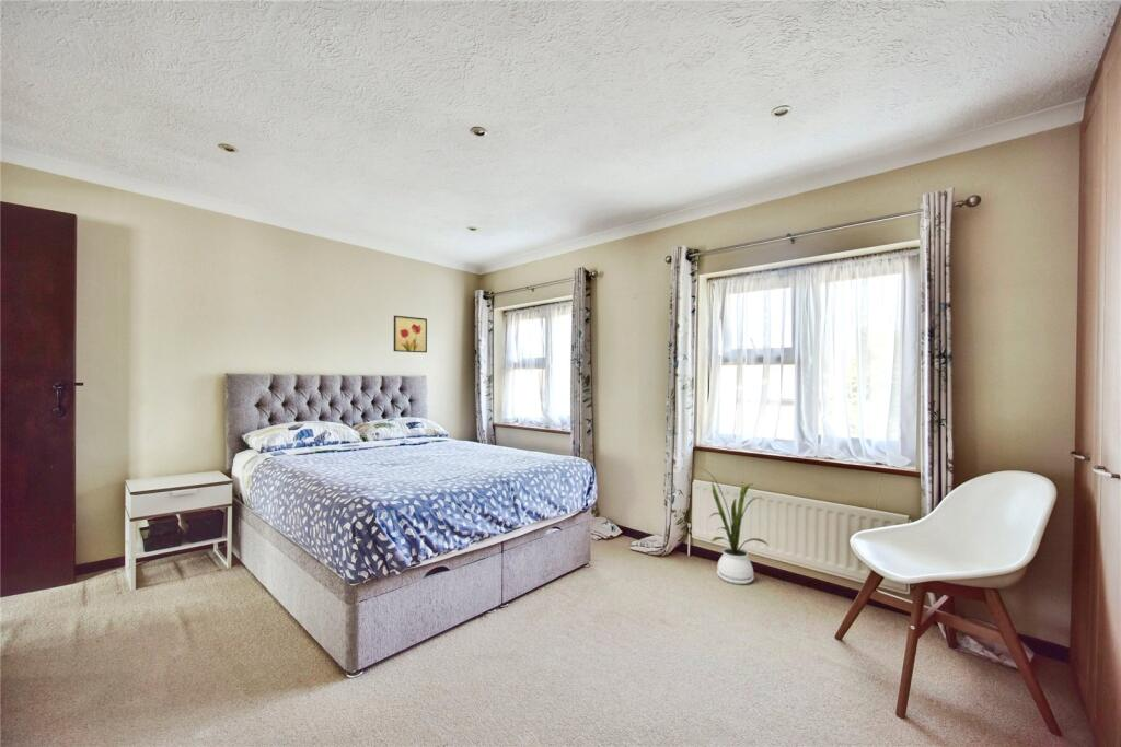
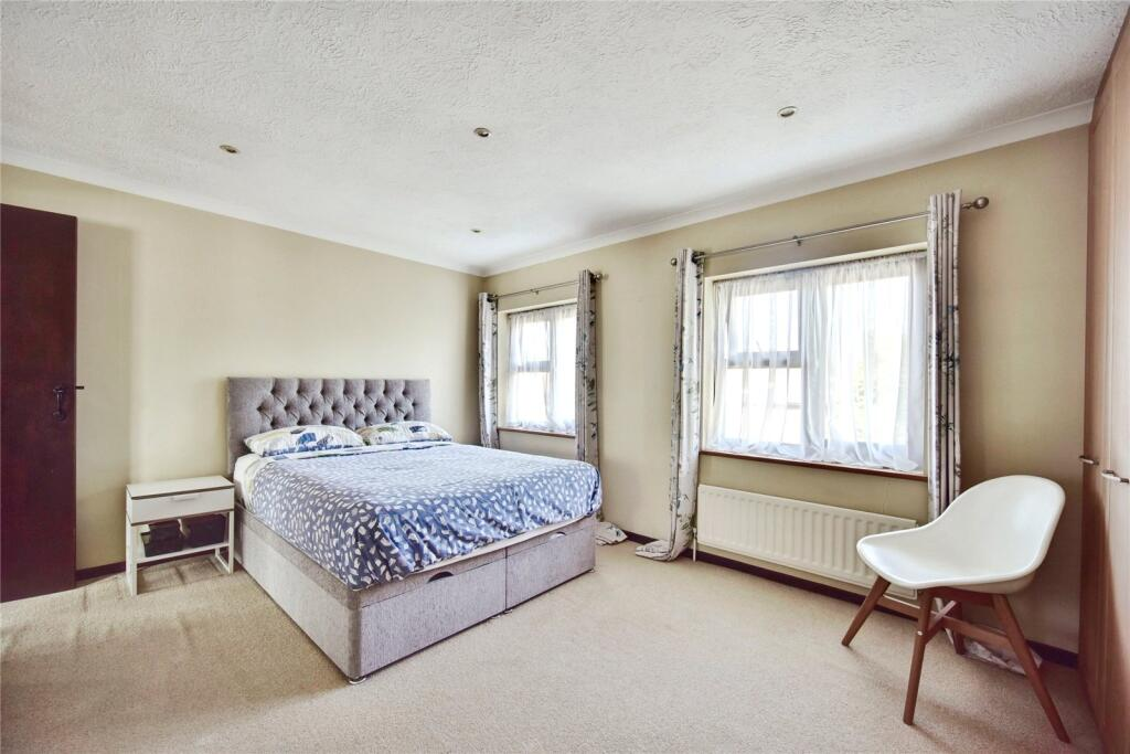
- house plant (730, 524)
- wall art (409, 335)
